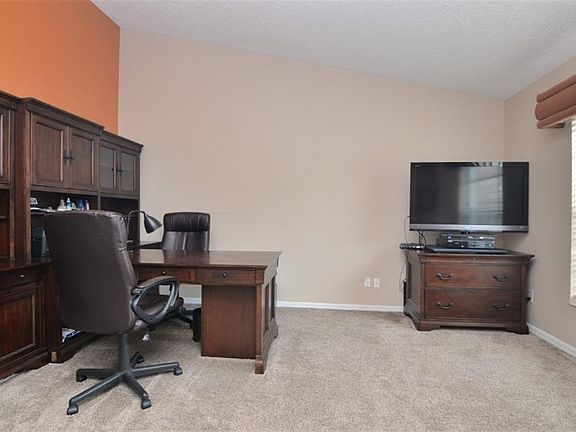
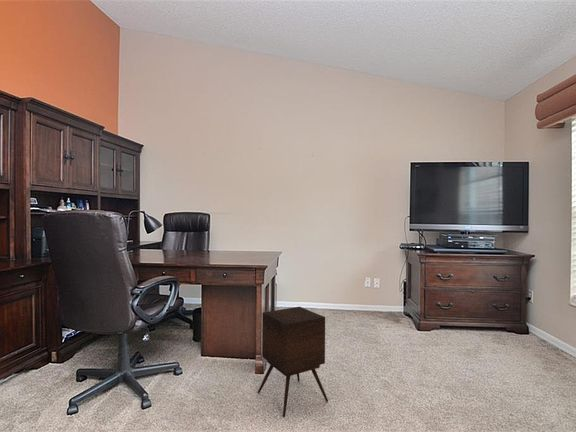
+ side table (292, 355)
